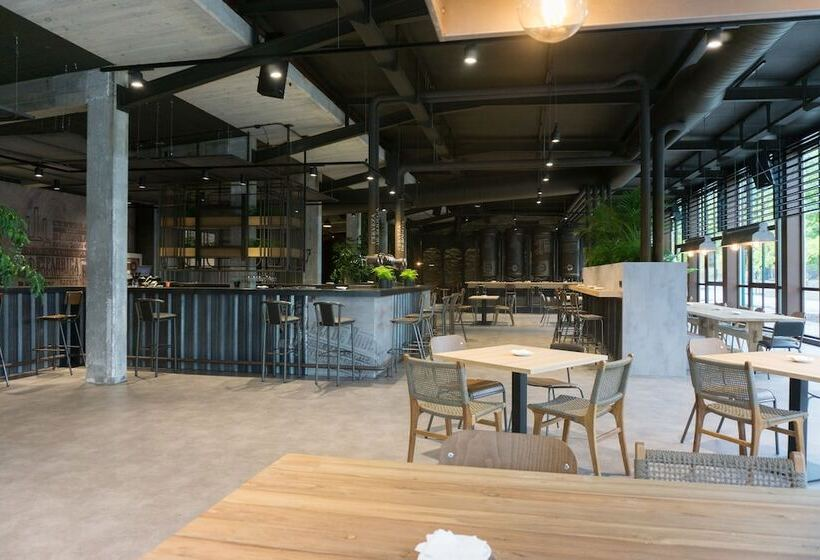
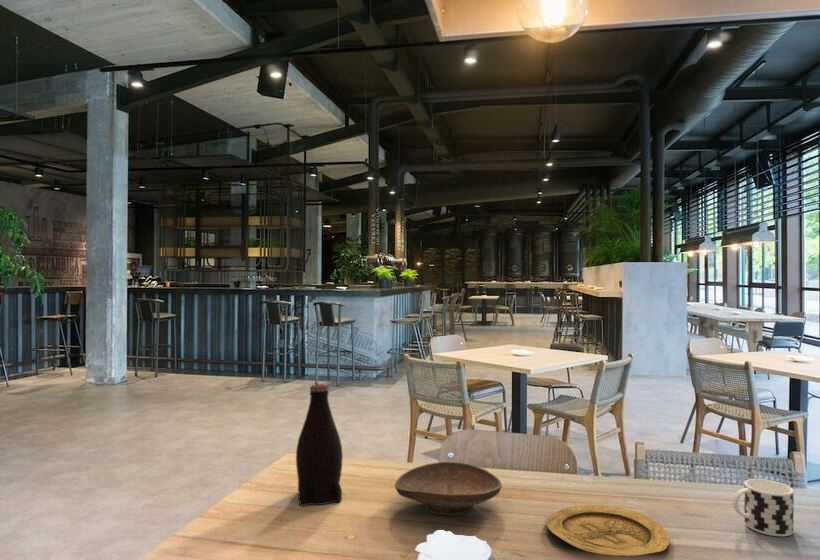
+ decorative bowl (448, 490)
+ plate (605, 529)
+ cup (761, 506)
+ bottle (319, 441)
